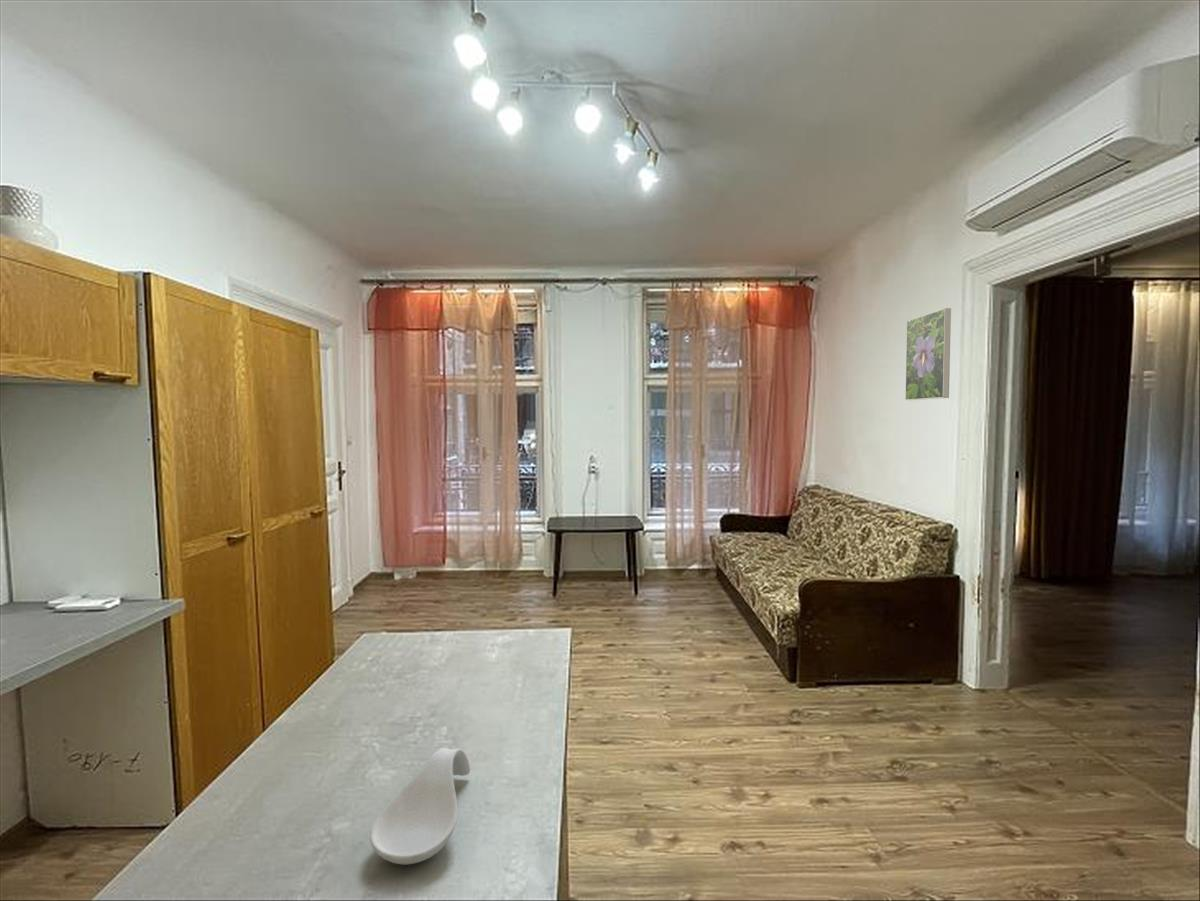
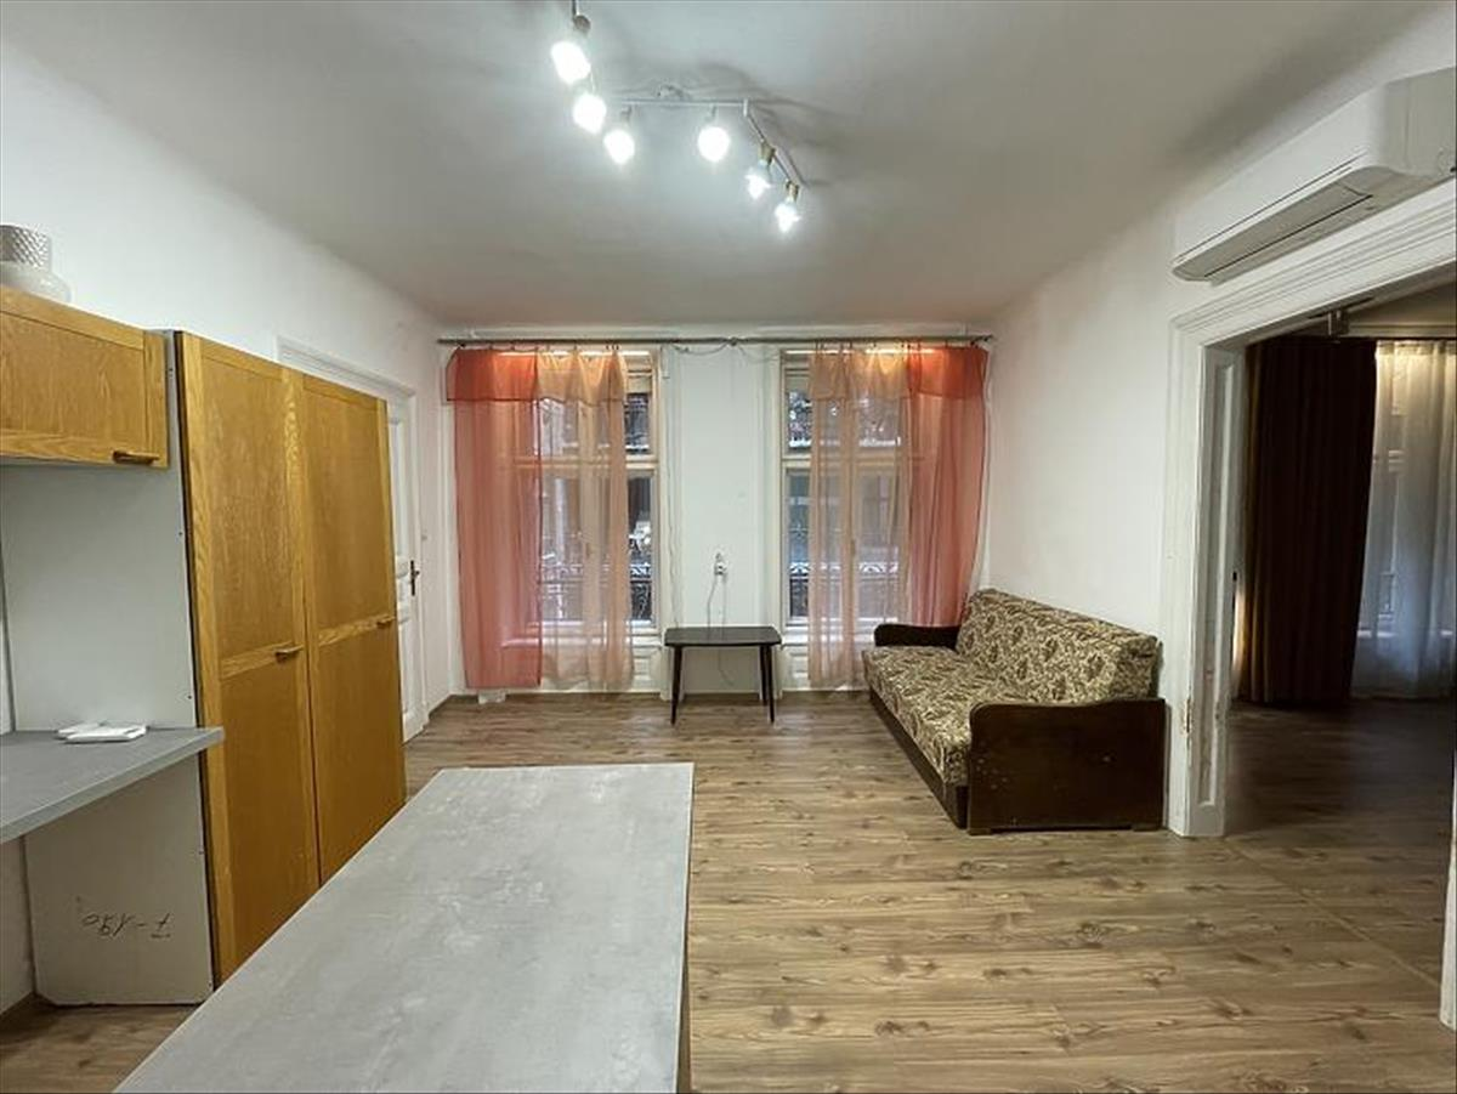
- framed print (926, 357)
- spoon rest (429, 797)
